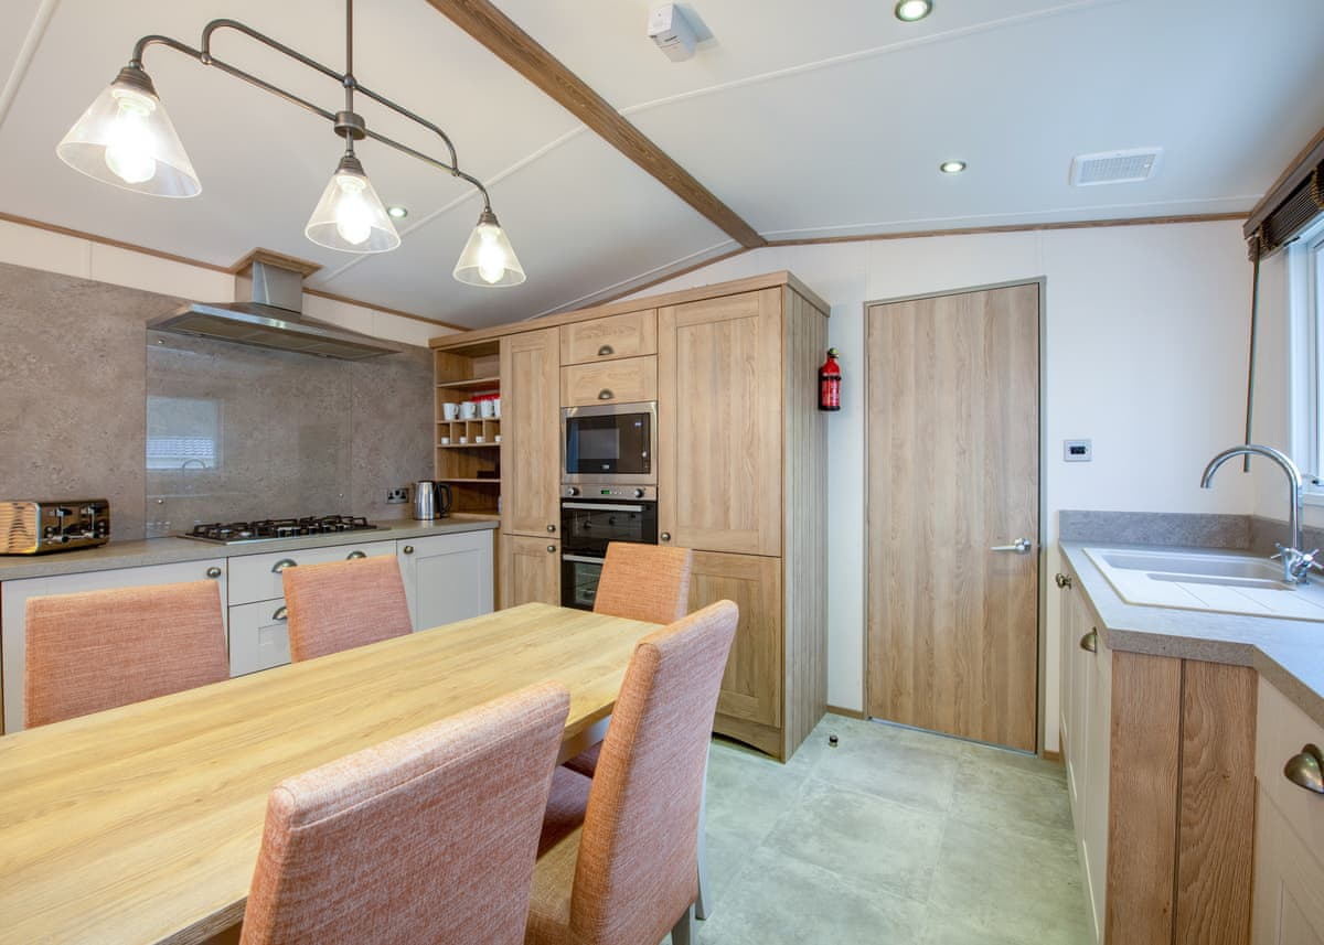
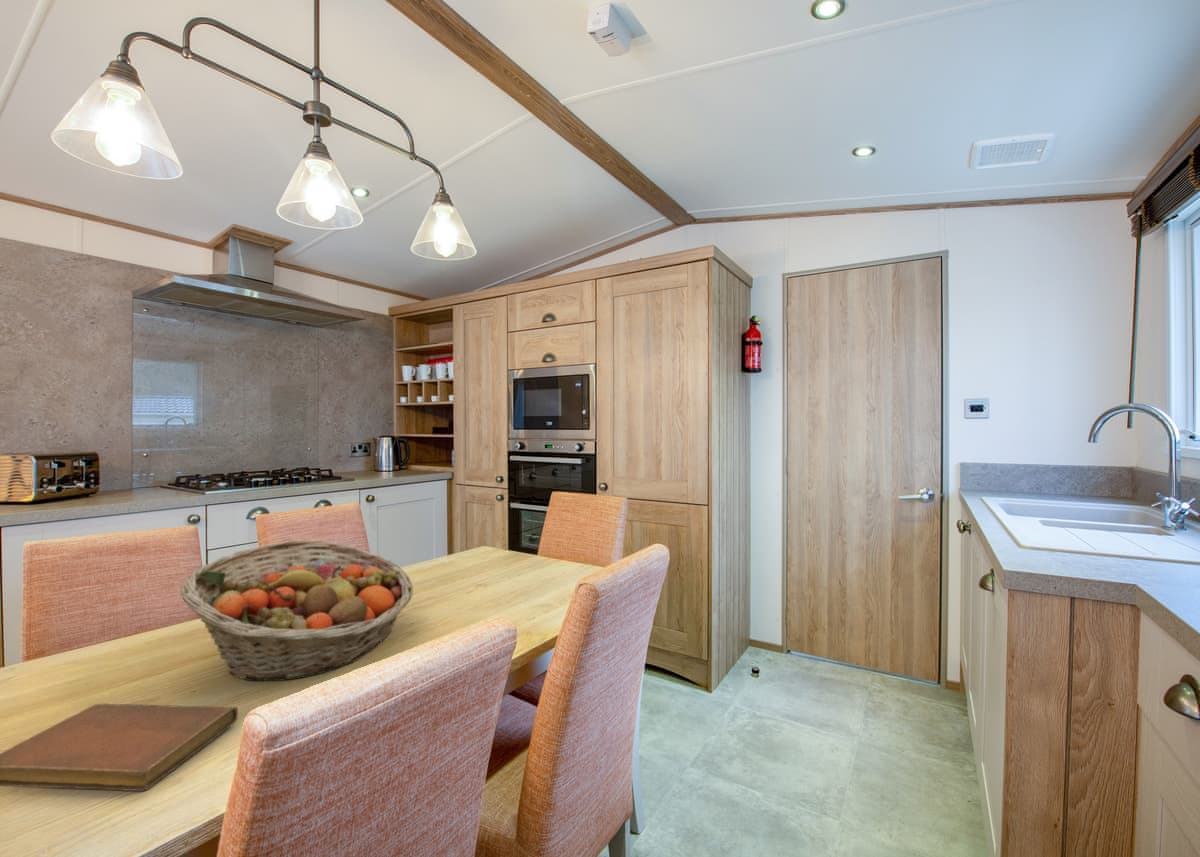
+ notebook (119, 741)
+ fruit basket (311, 599)
